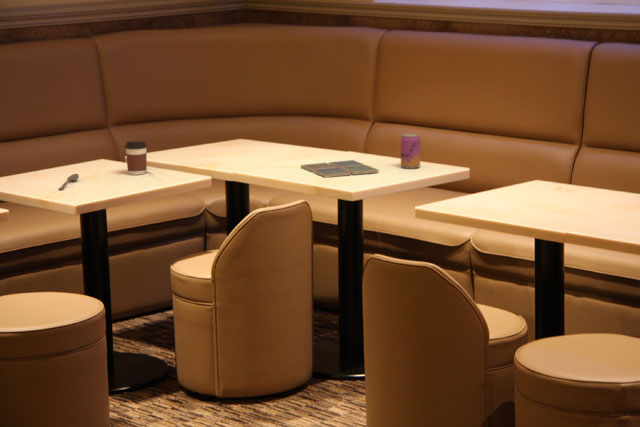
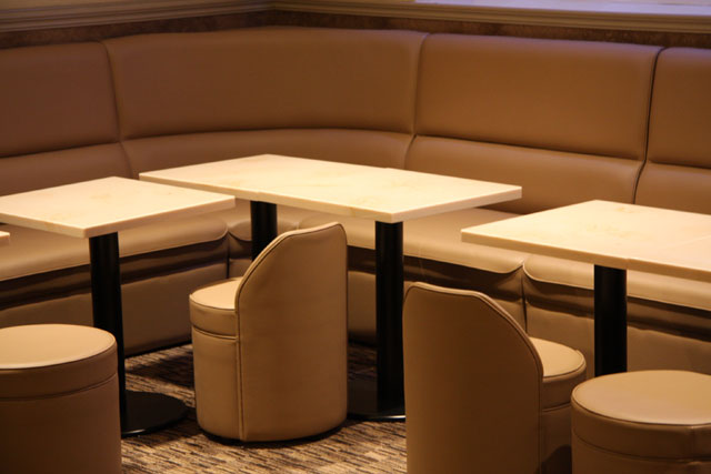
- coffee cup (136, 157)
- drink coaster (339, 168)
- spoon (67, 181)
- beer can (410, 151)
